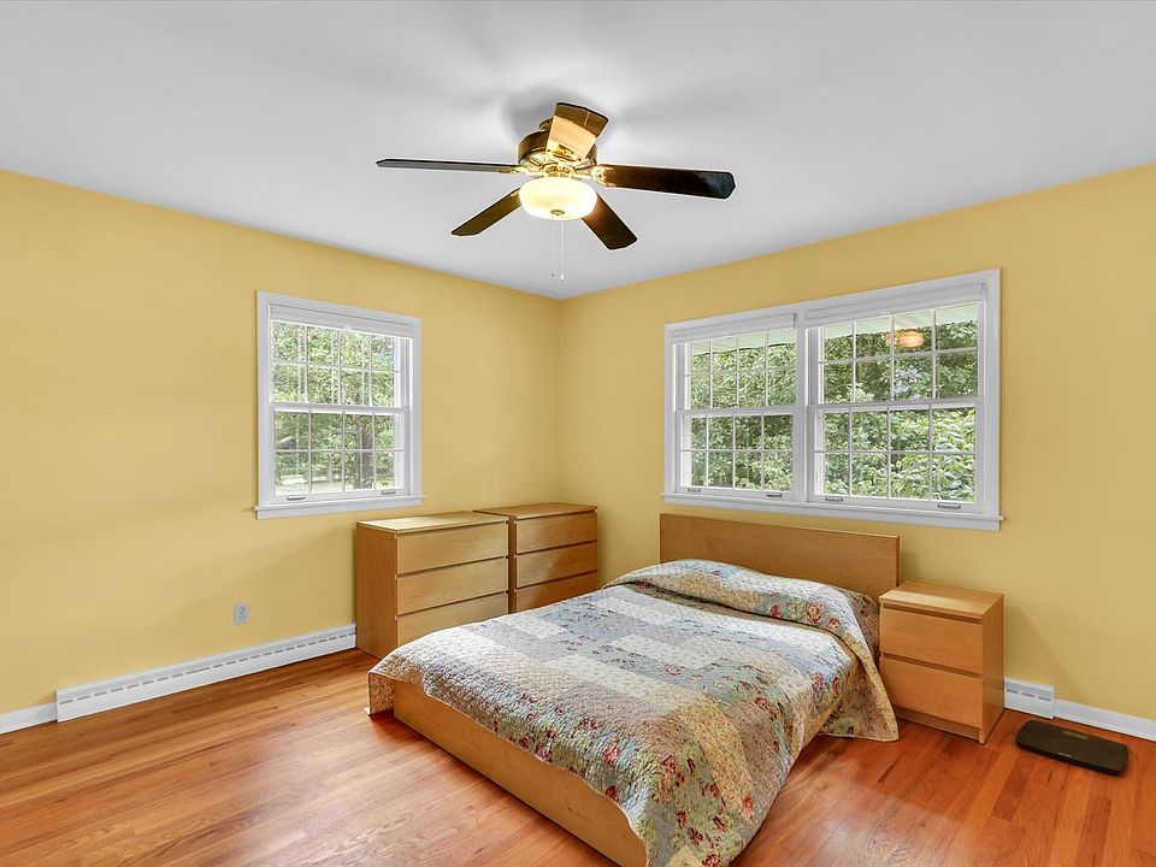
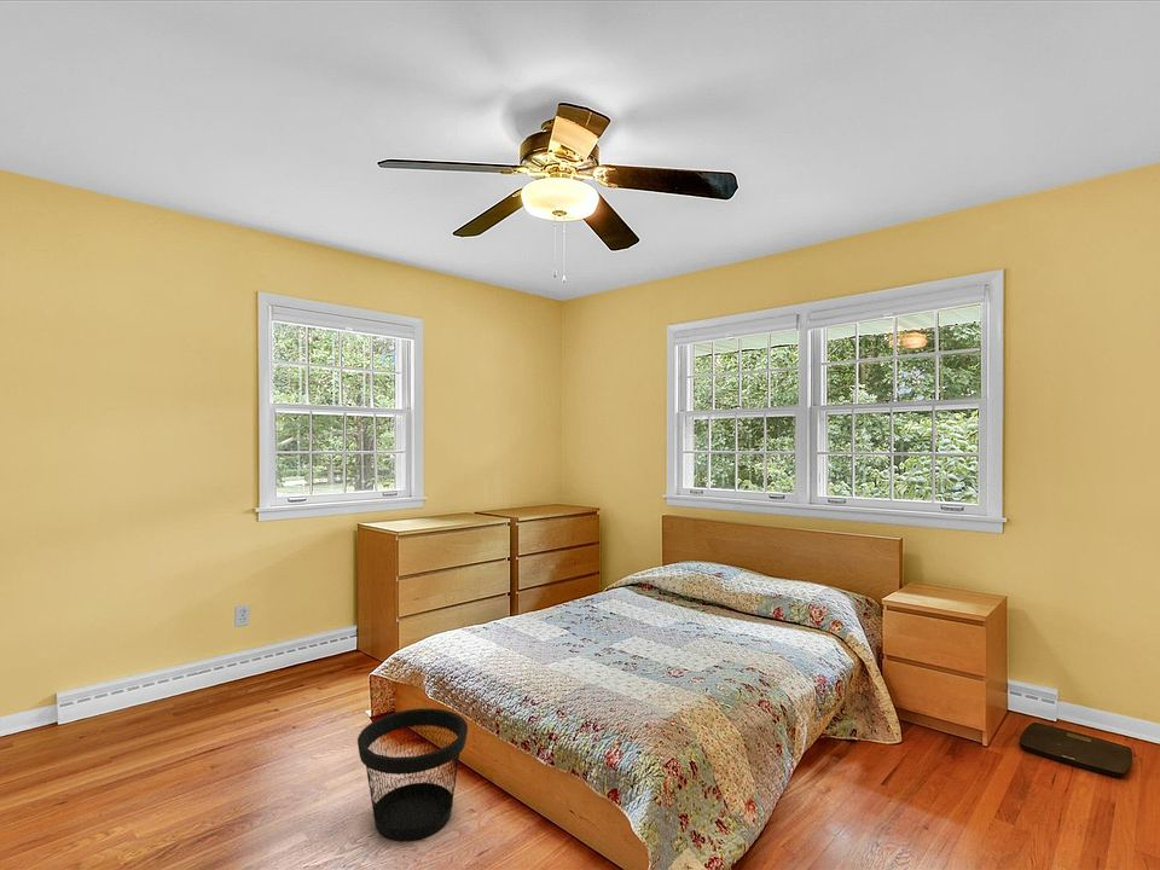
+ wastebasket (412, 775)
